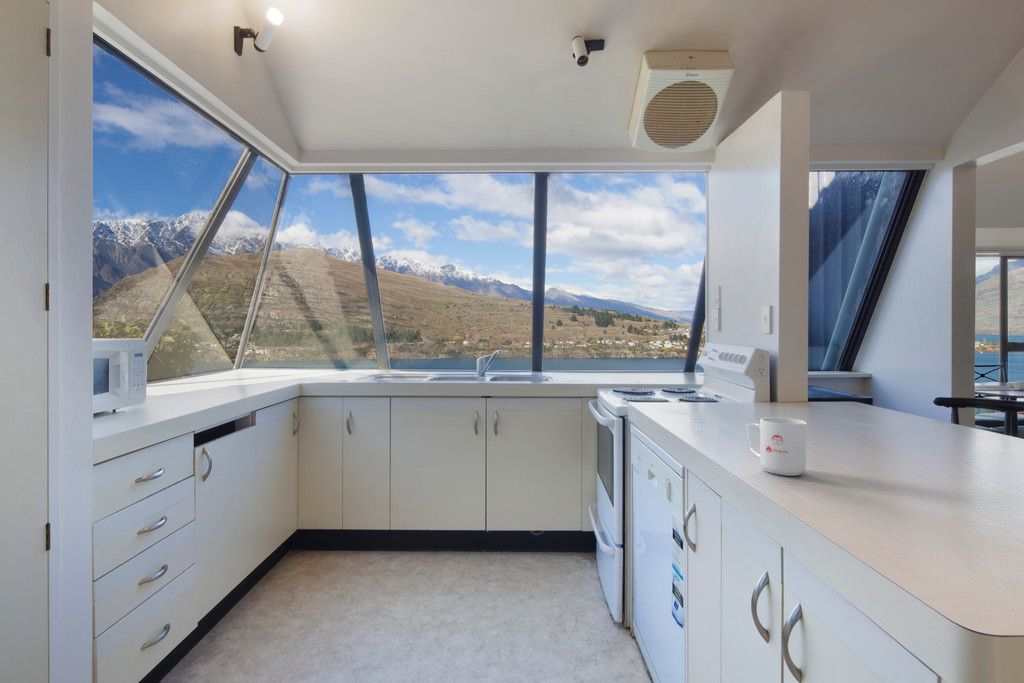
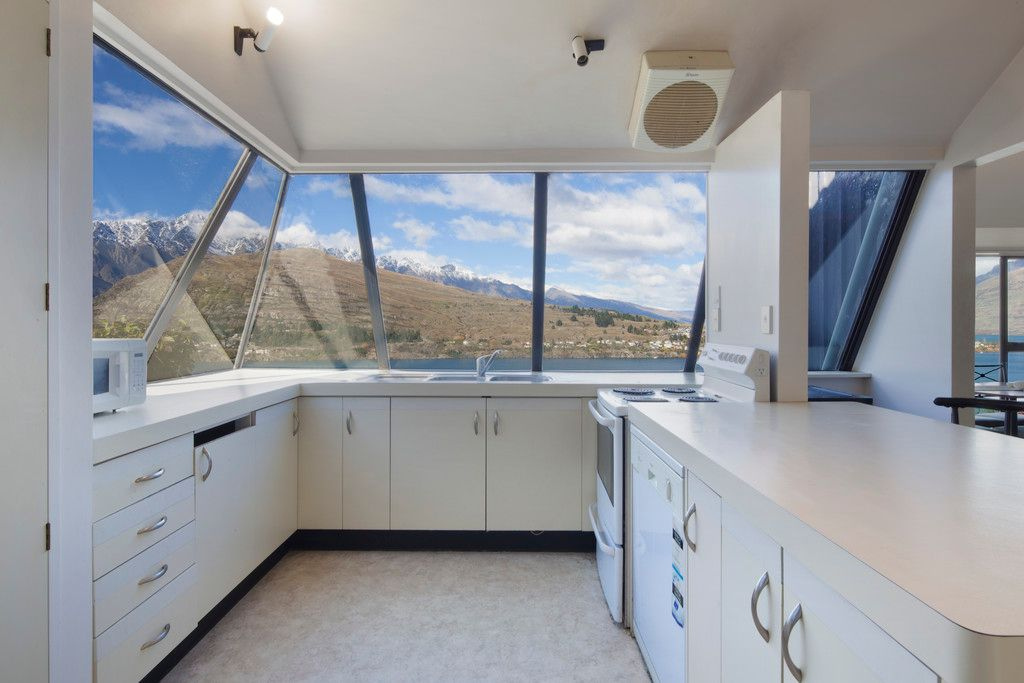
- mug (774, 444)
